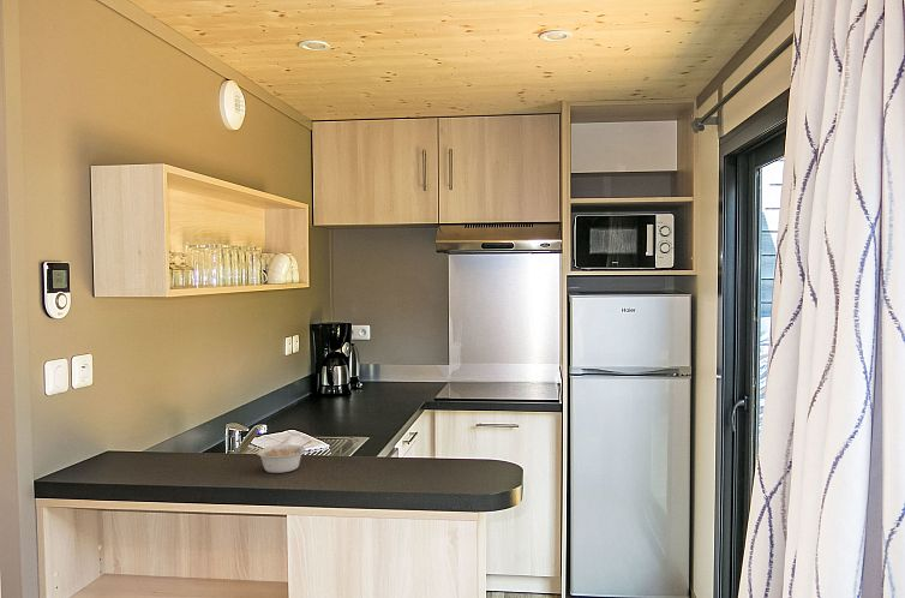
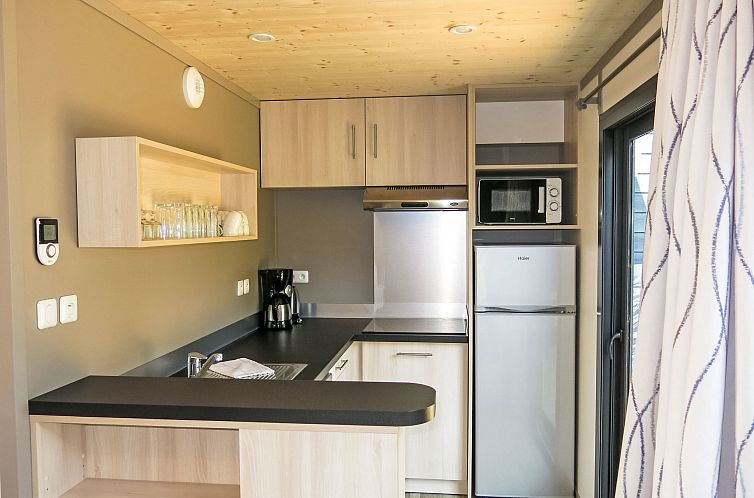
- legume (282, 456)
